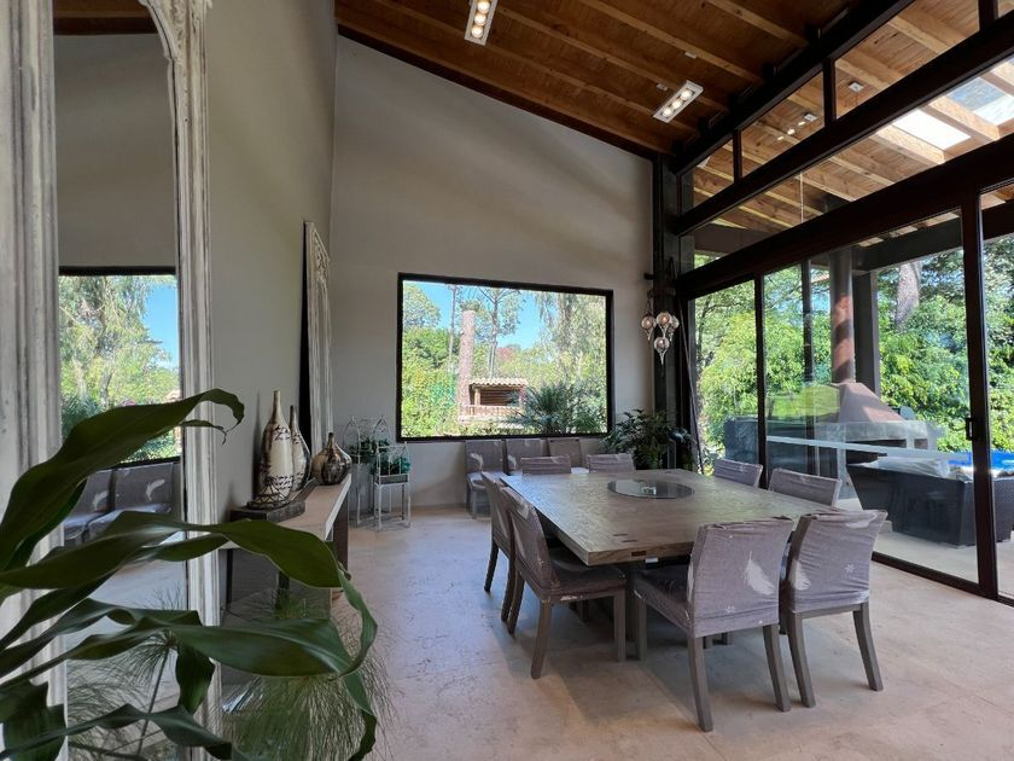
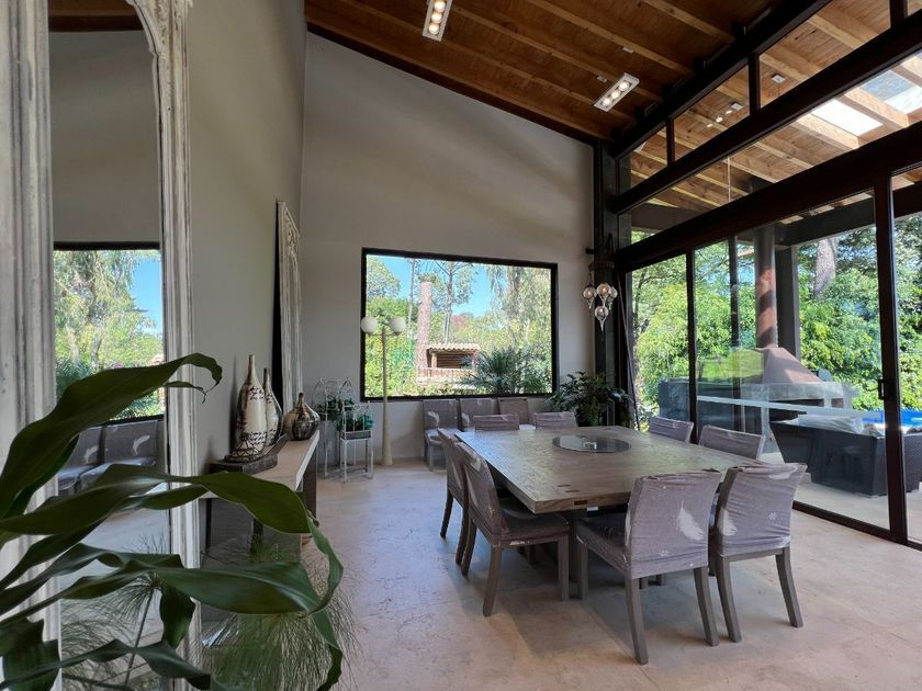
+ floor lamp (384, 389)
